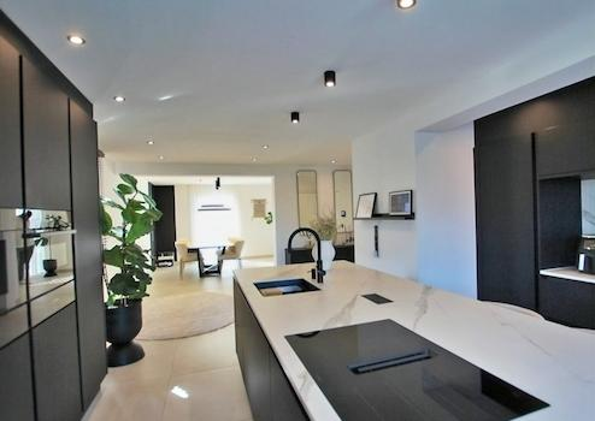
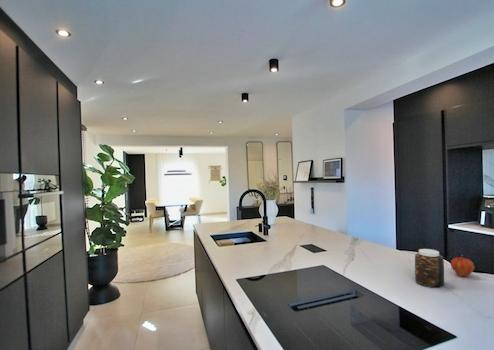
+ jar (429, 266)
+ fruit (462, 265)
